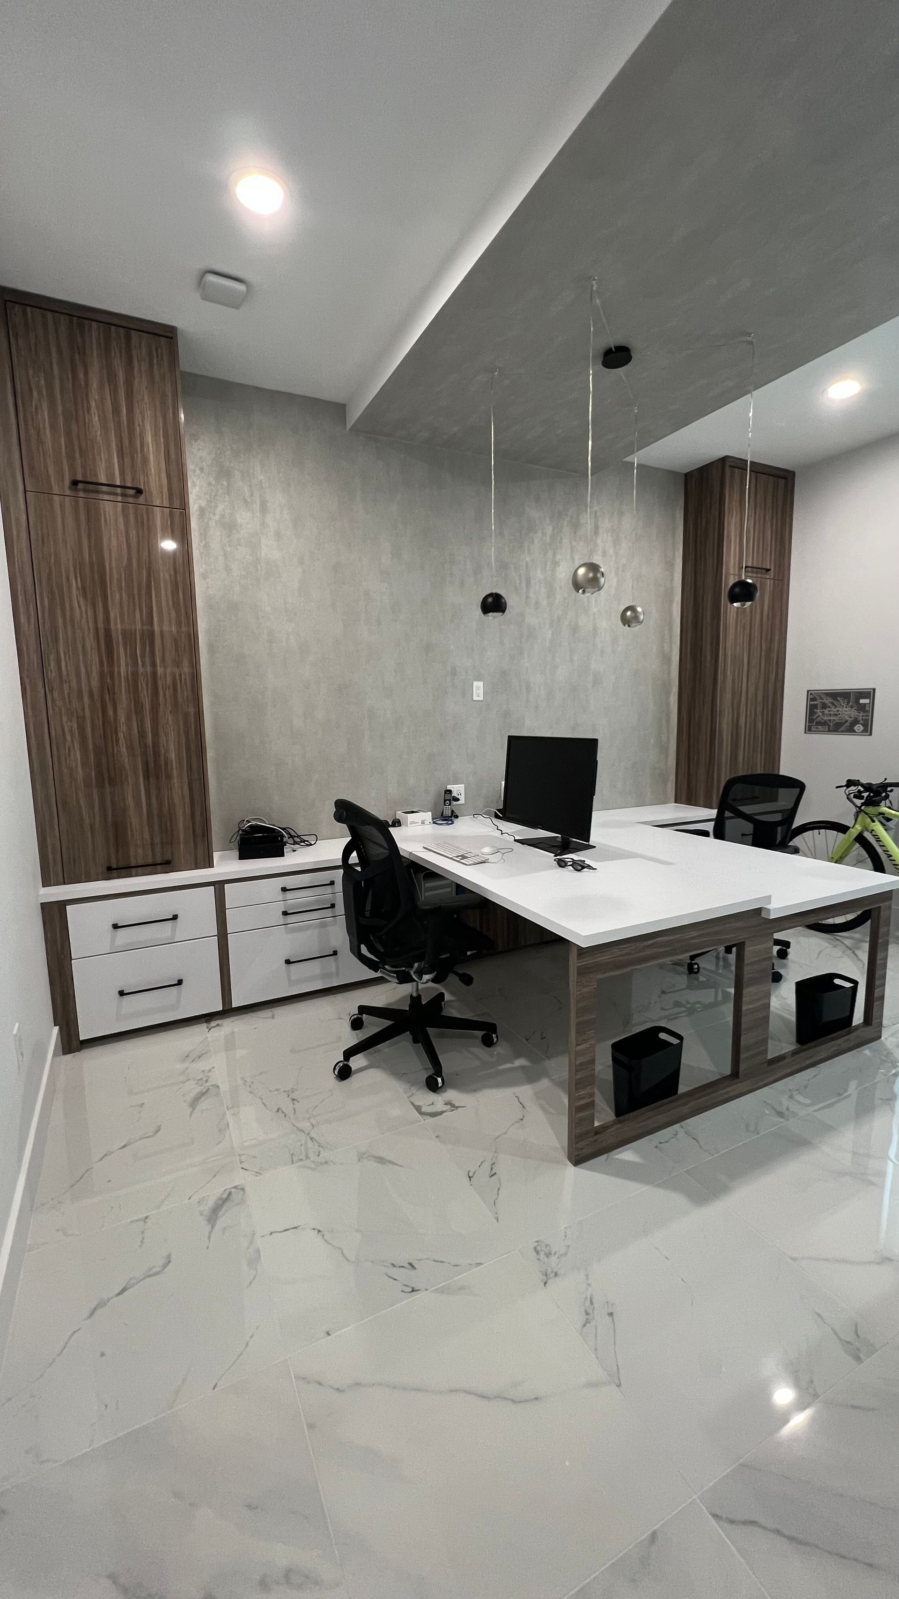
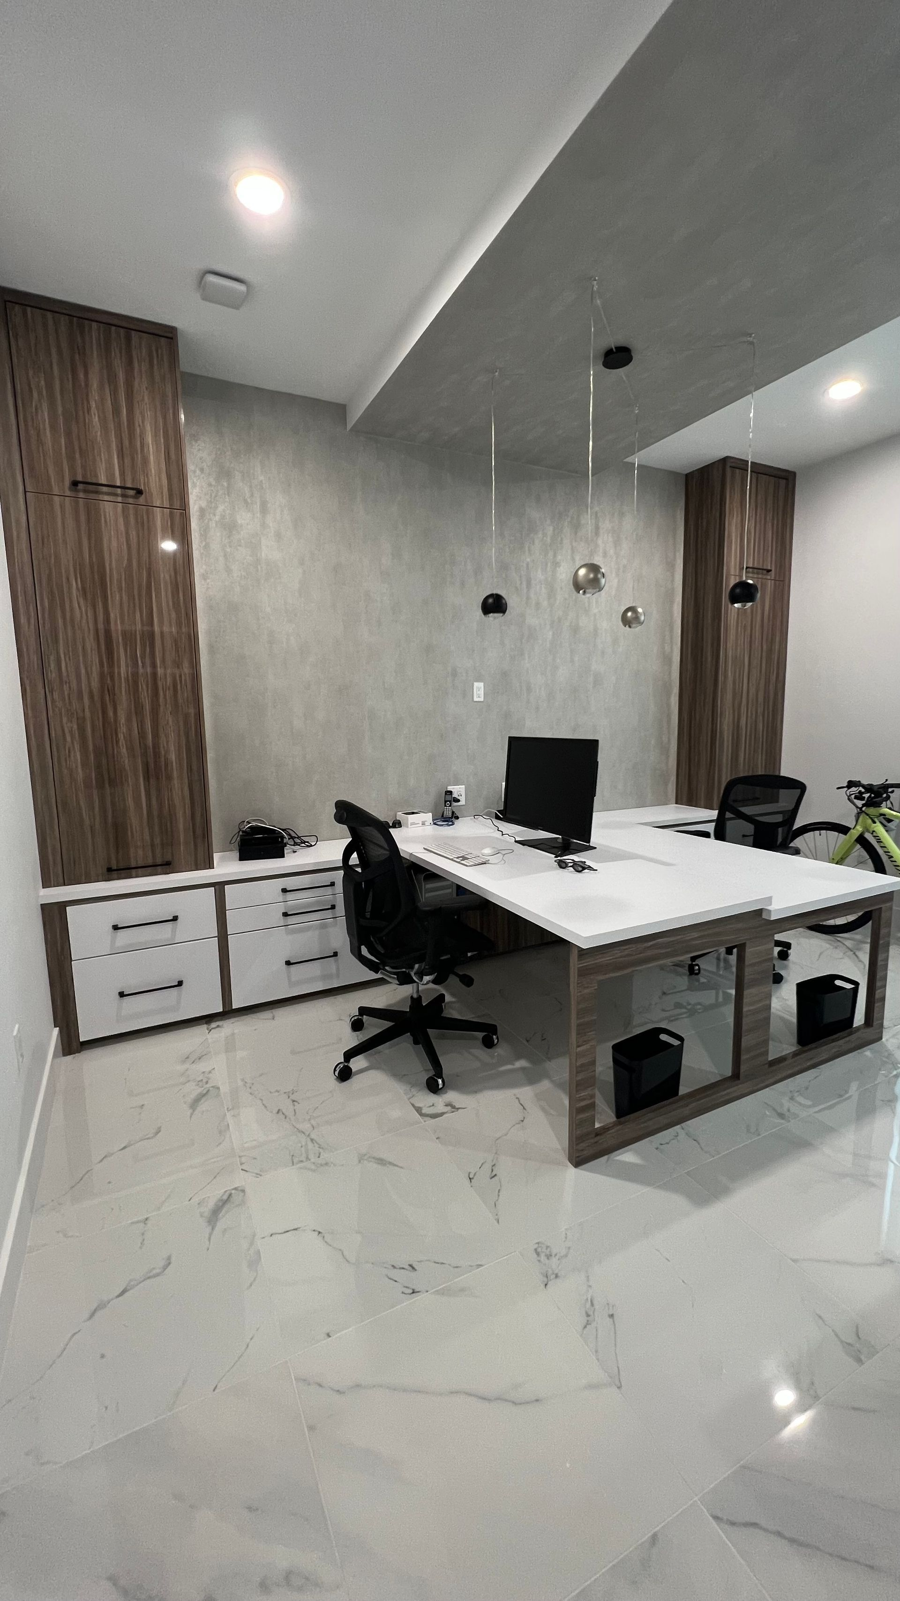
- wall art (839, 712)
